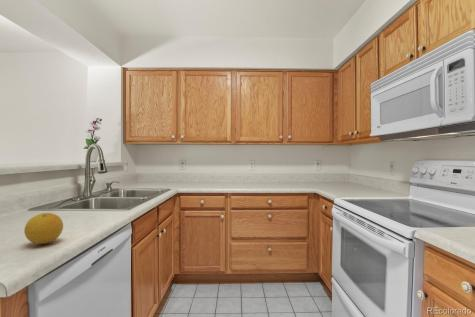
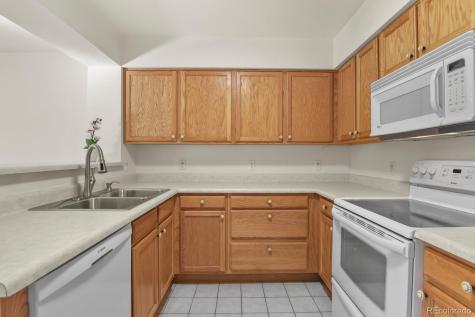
- fruit (44, 228)
